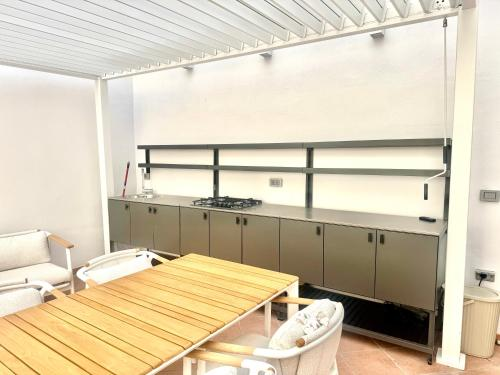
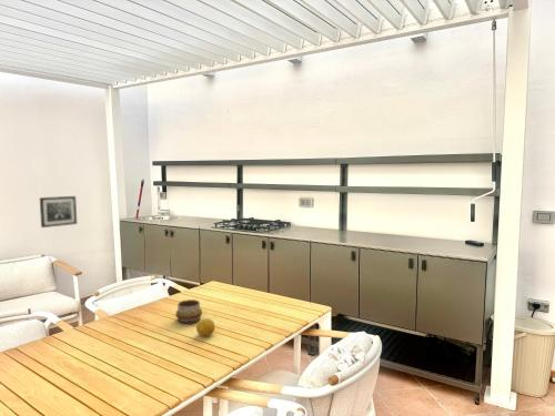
+ decorative bowl (189, 311)
+ fruit (205, 326)
+ wall art (59, 211)
